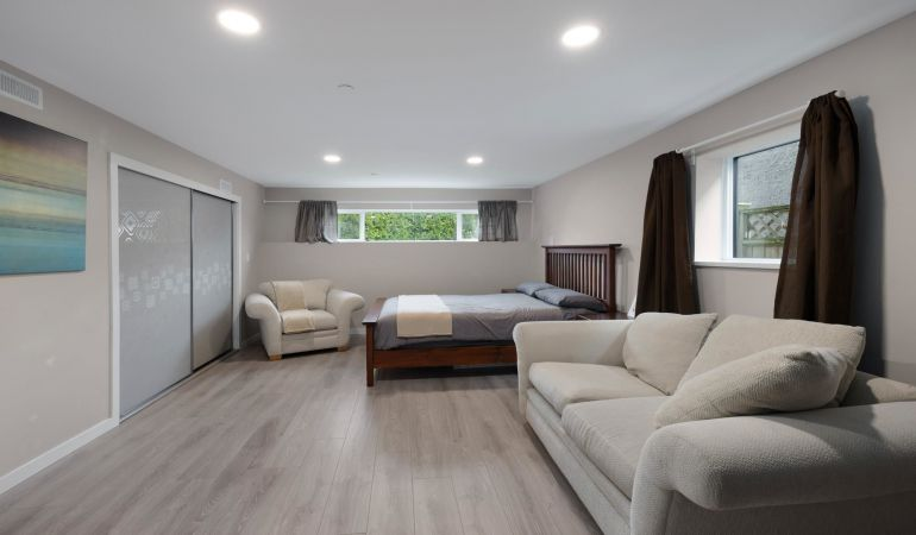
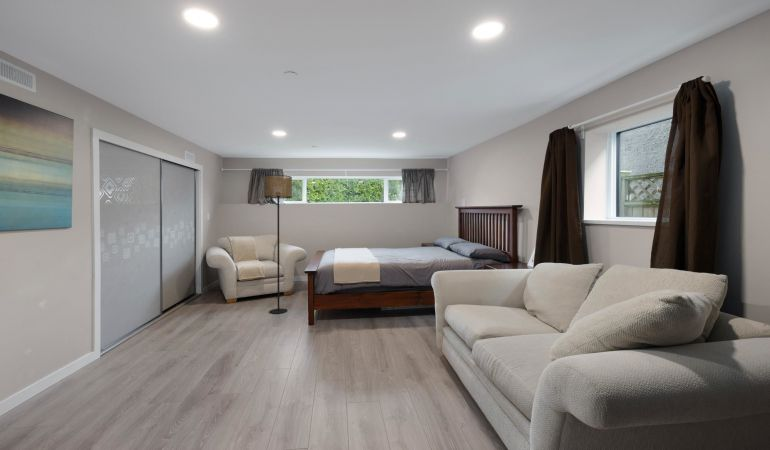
+ floor lamp (278, 244)
